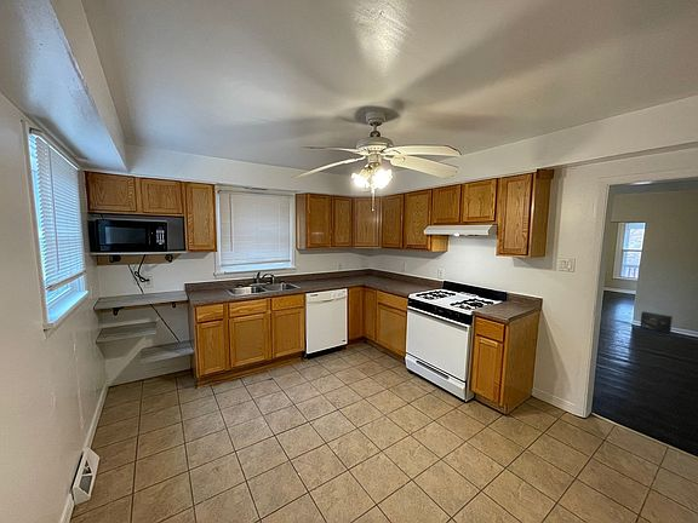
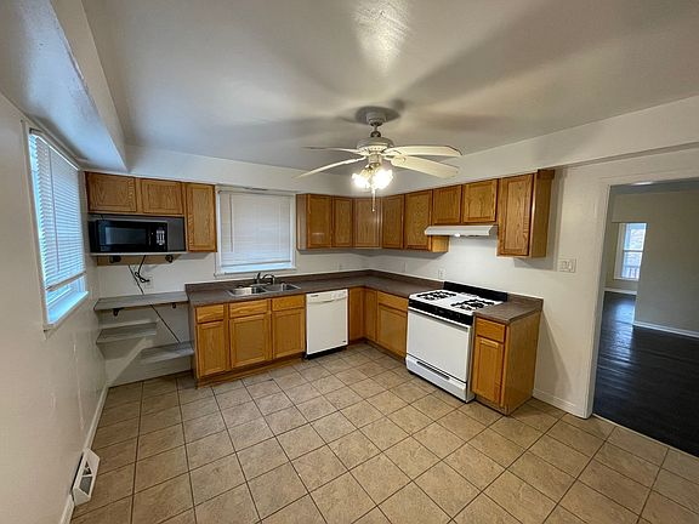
- box (656, 321)
